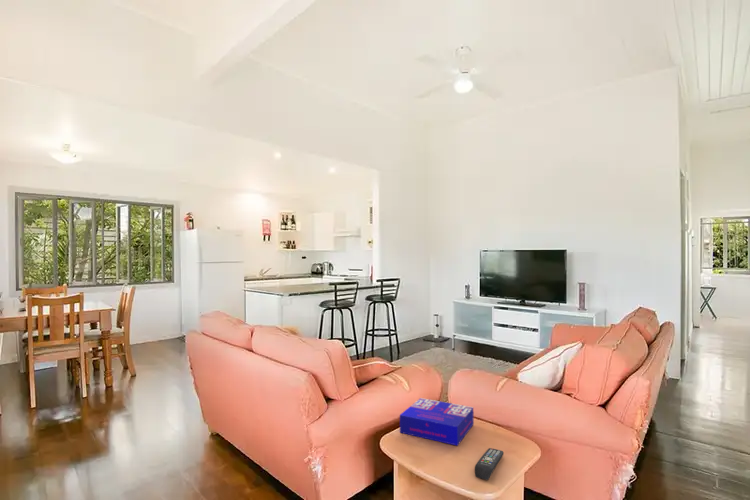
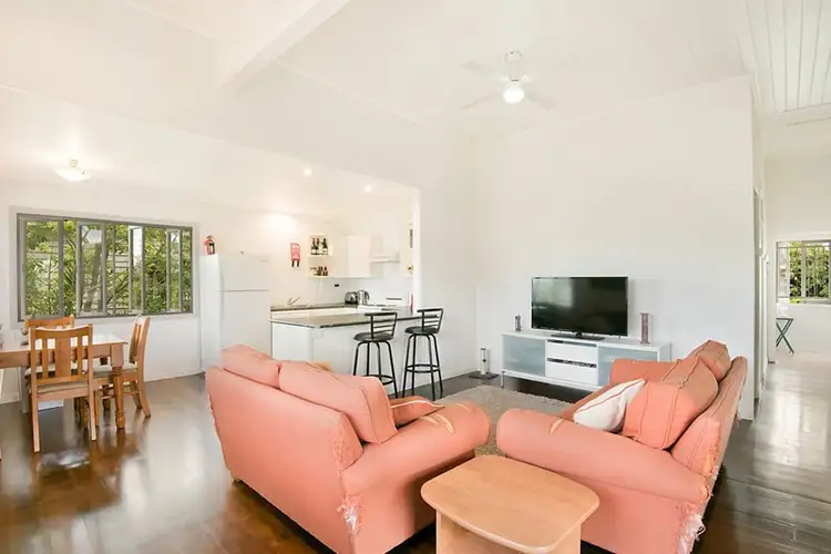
- remote control (489, 461)
- board game (437, 419)
